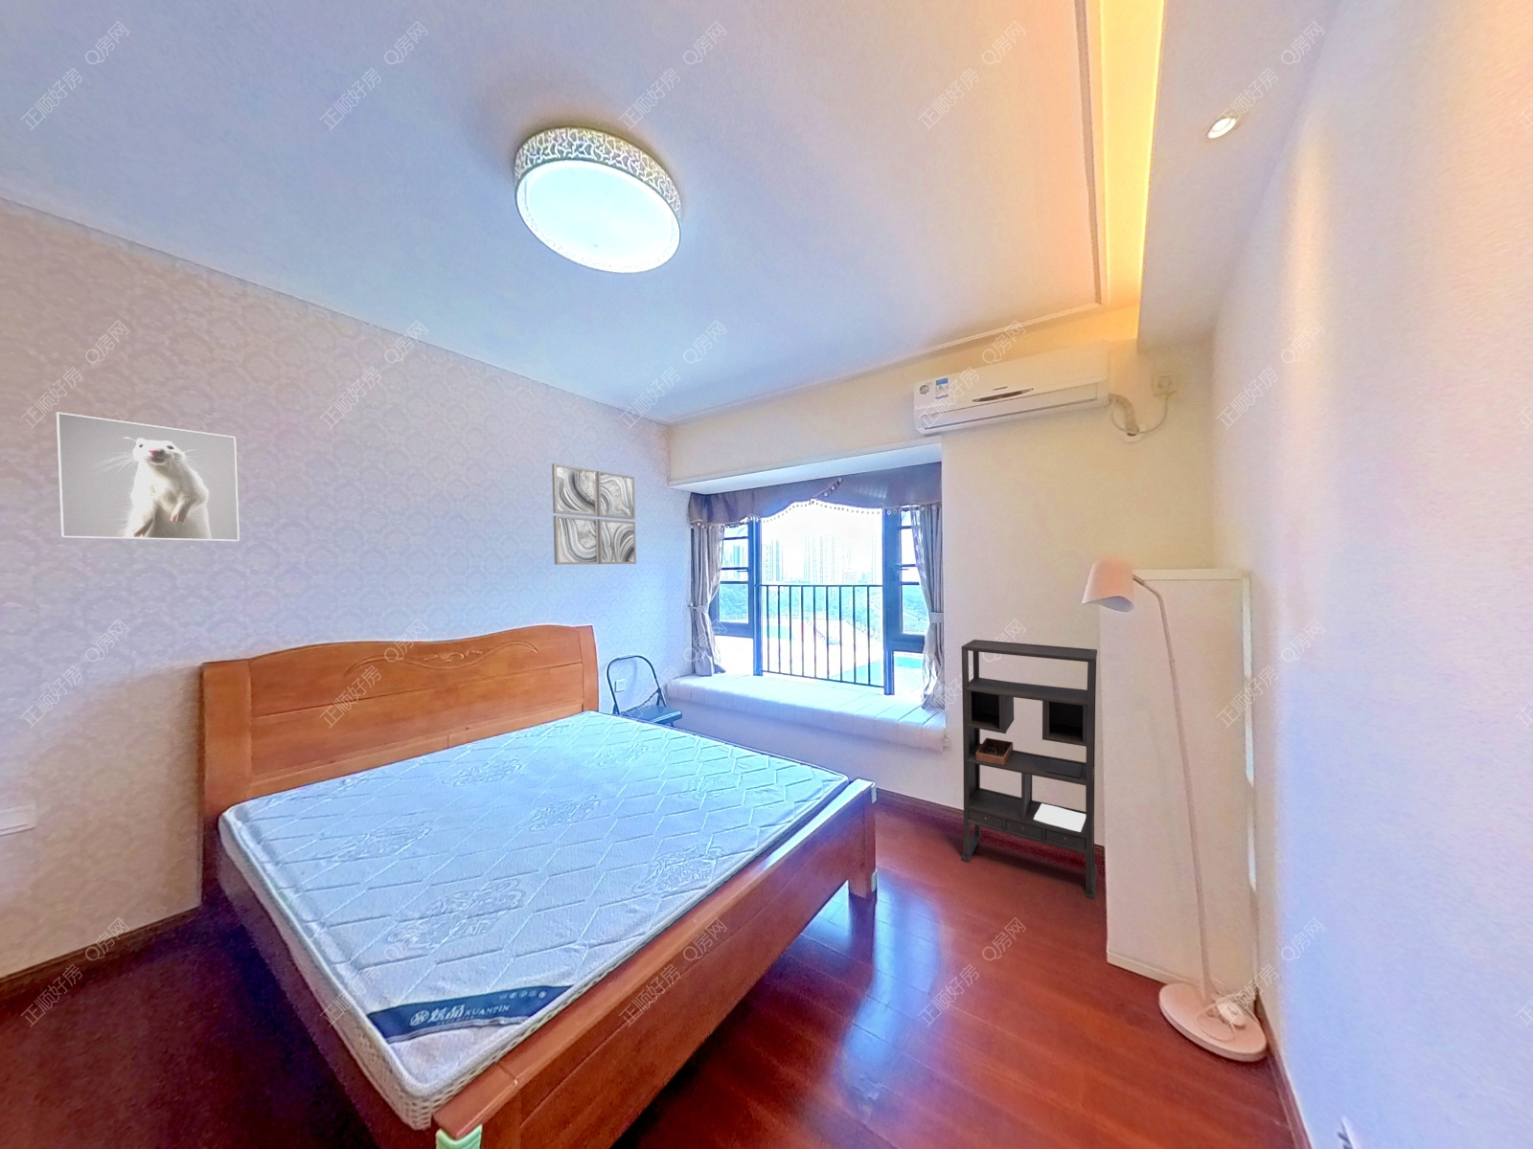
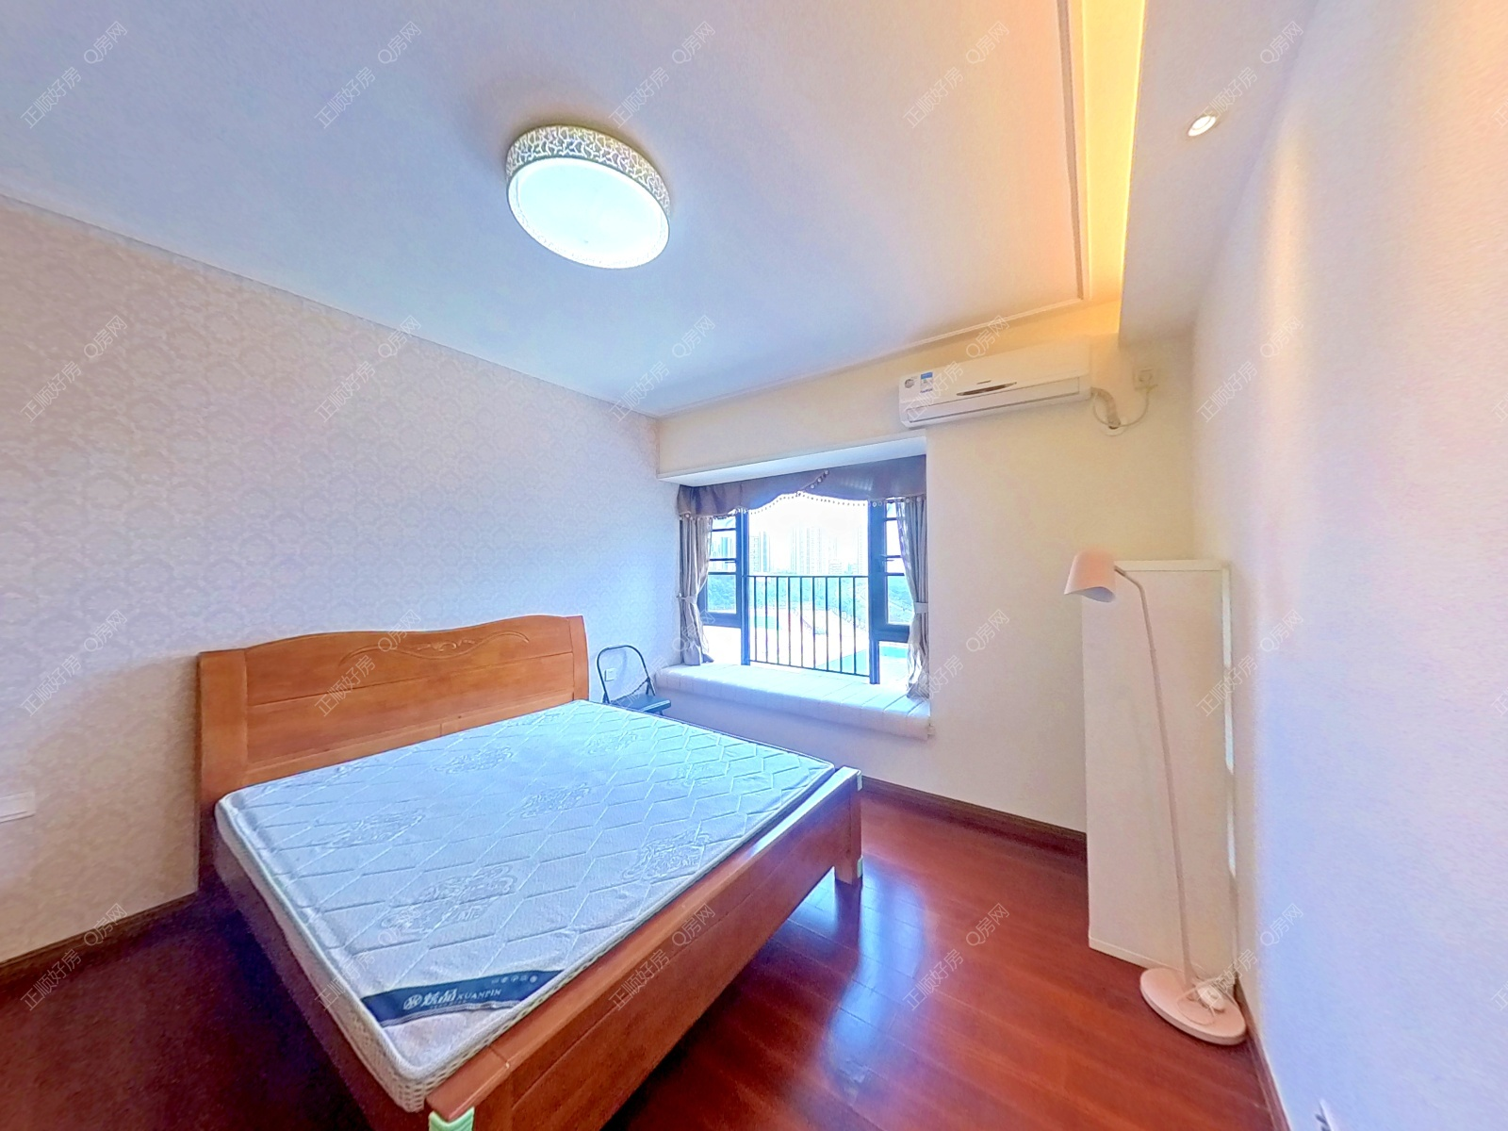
- wall art (598, 517)
- bookshelf (1027, 756)
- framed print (156, 483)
